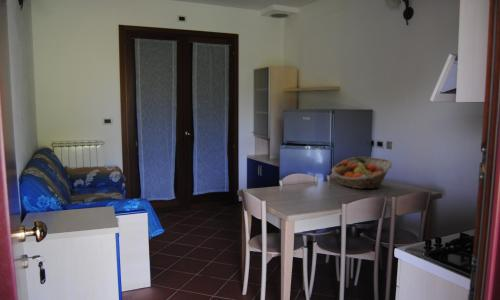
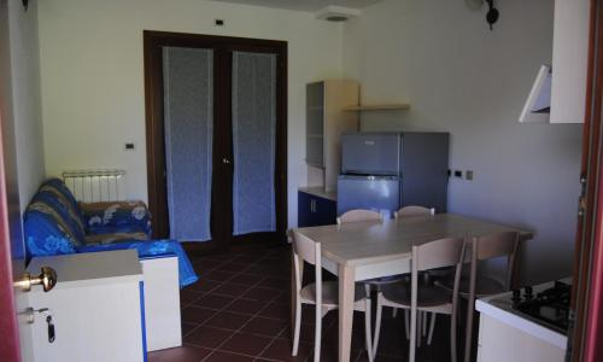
- fruit basket (360, 172)
